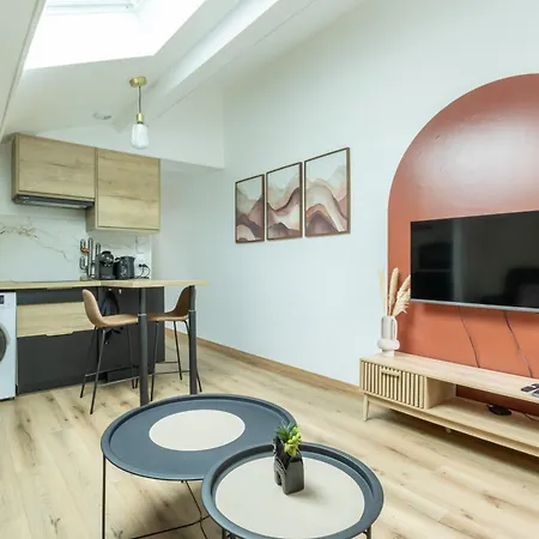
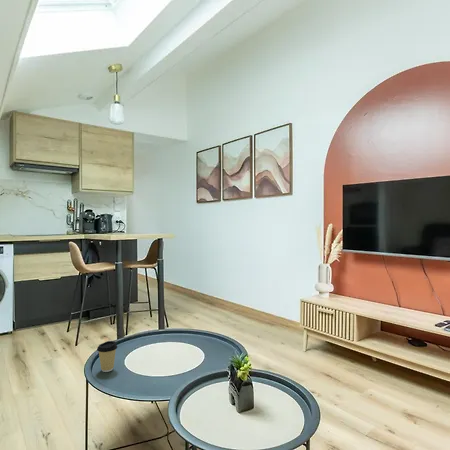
+ coffee cup (107, 356)
